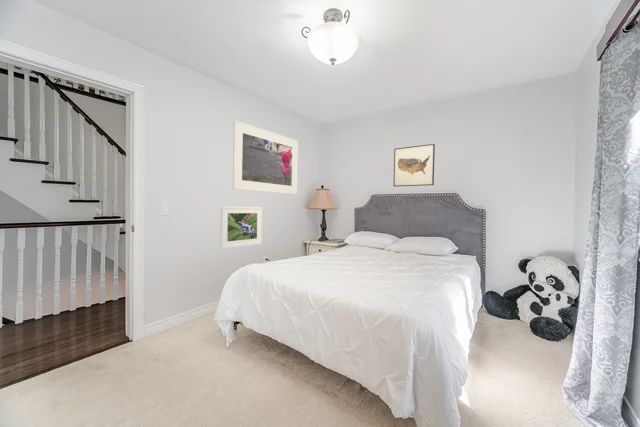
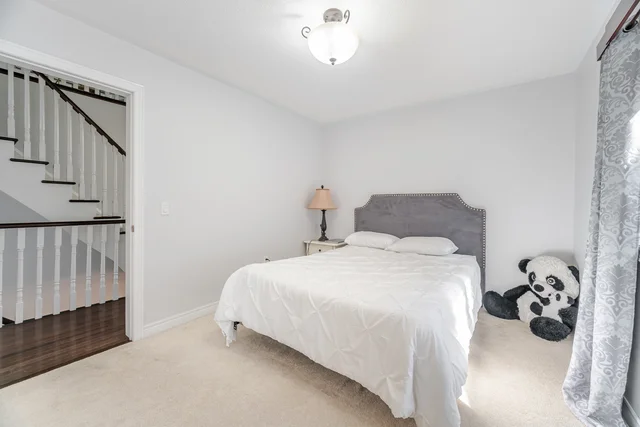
- wall art (413, 166)
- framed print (242, 226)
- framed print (269, 162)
